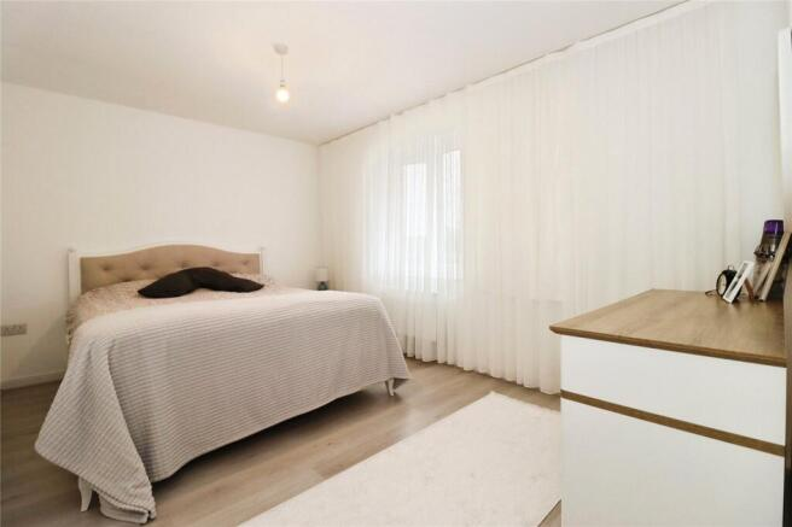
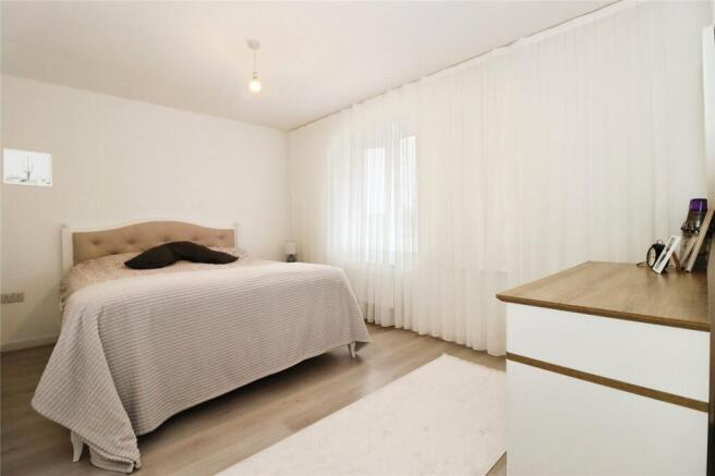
+ wall art (28, 168)
